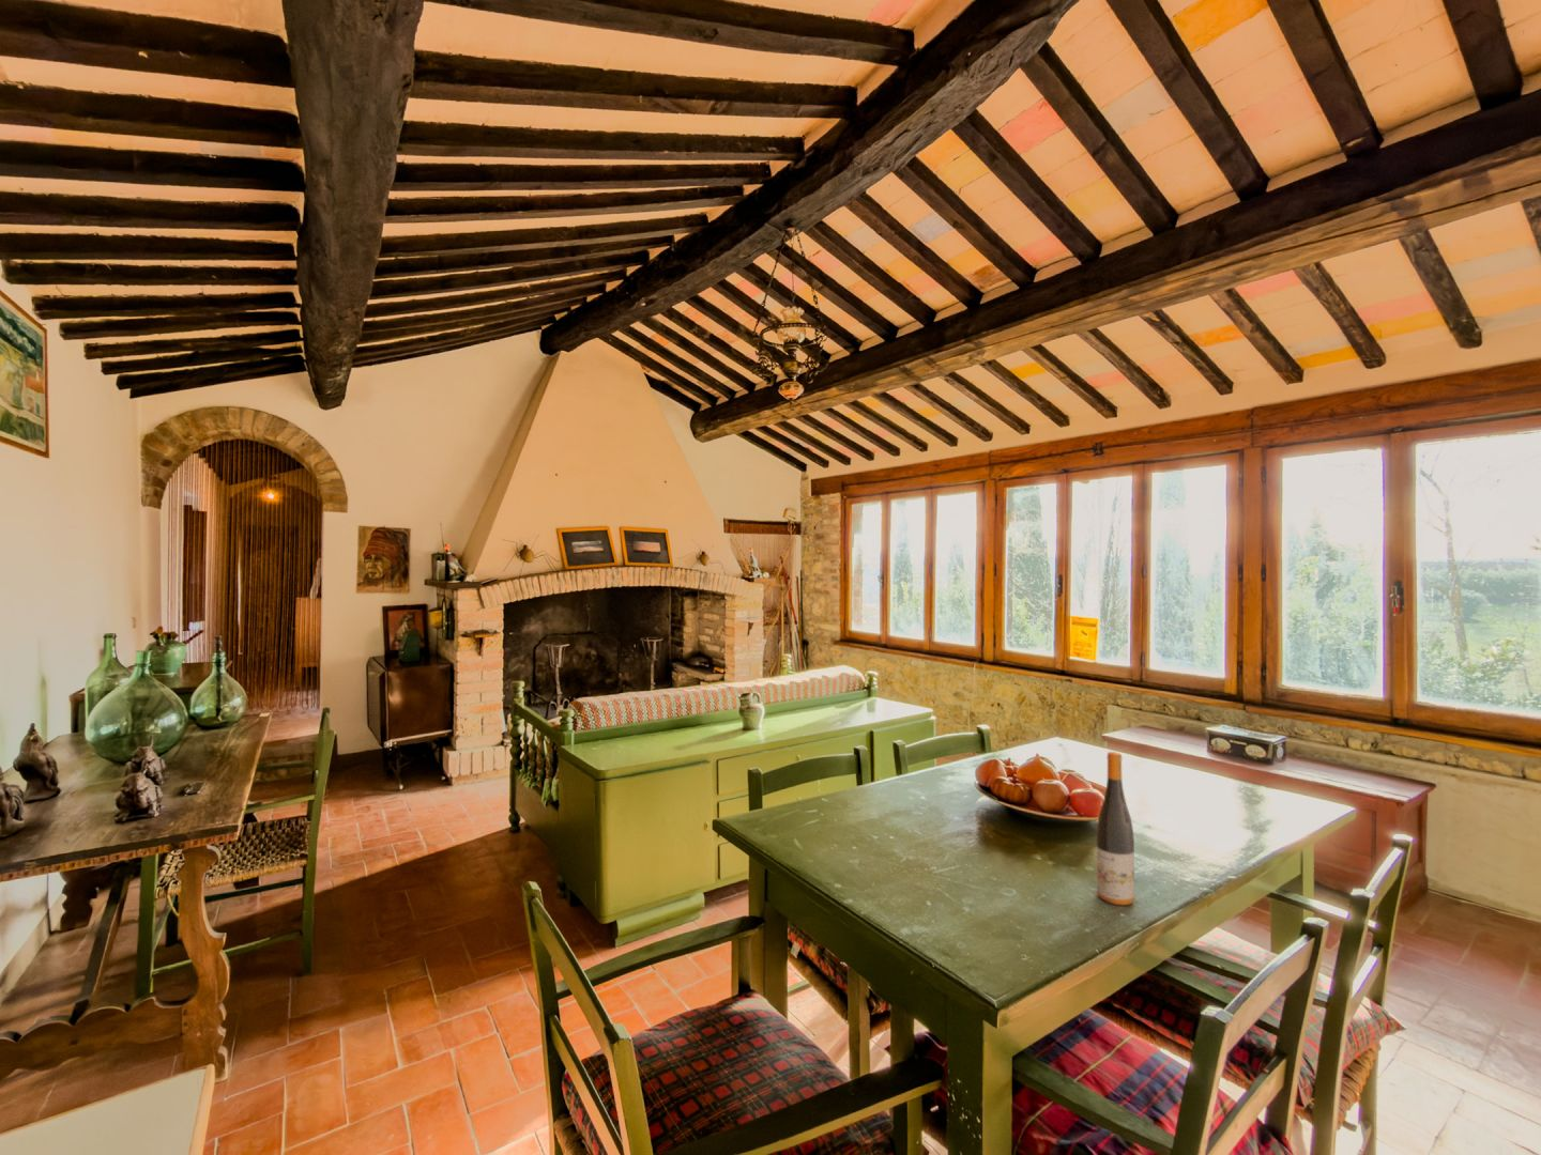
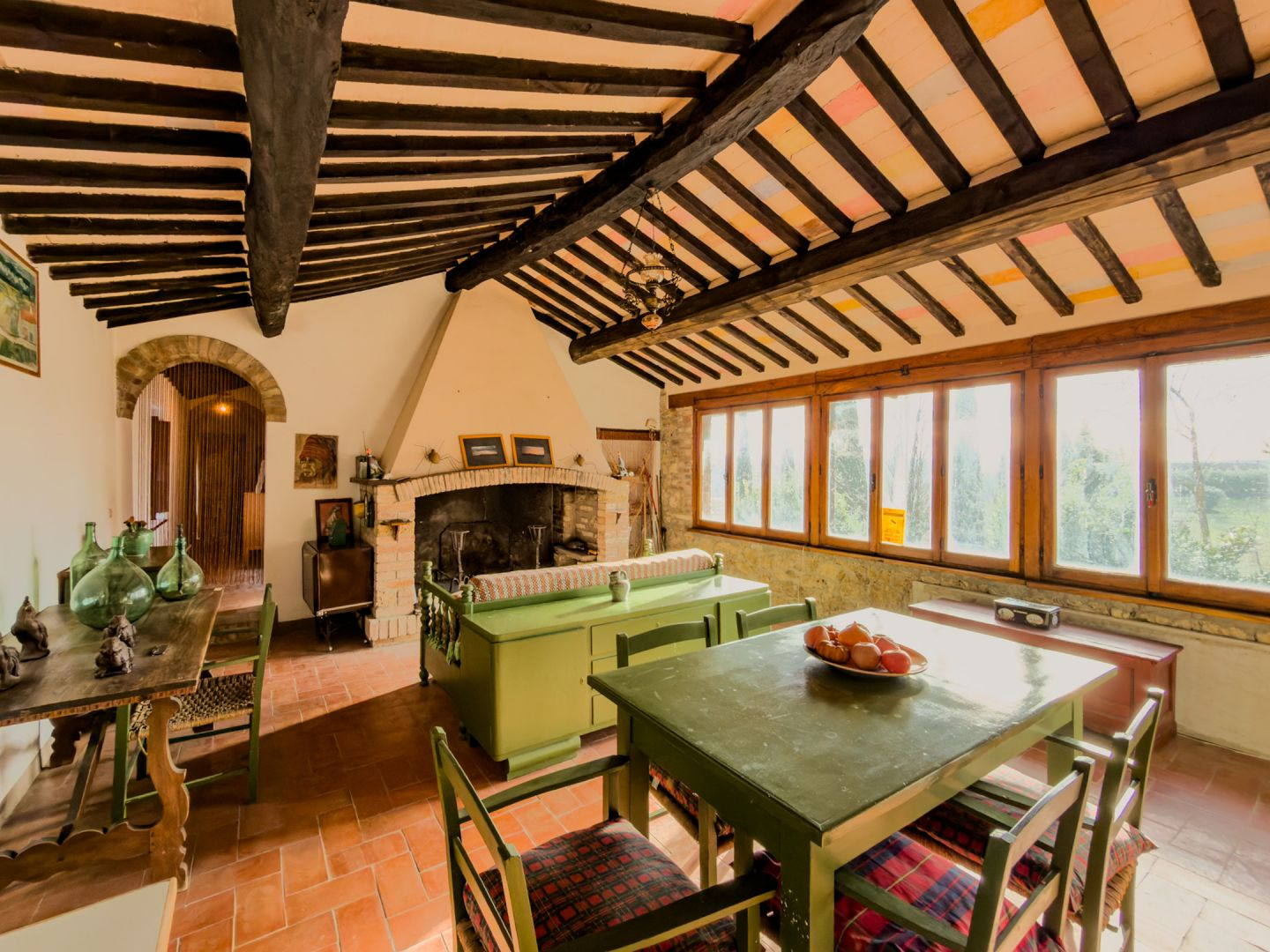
- wine bottle (1114, 825)
